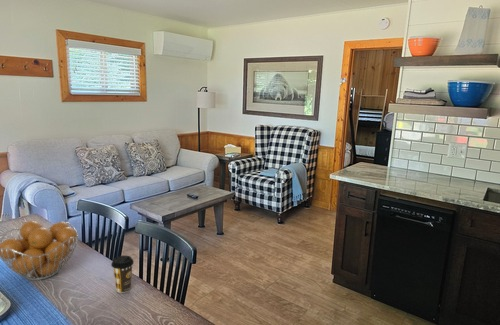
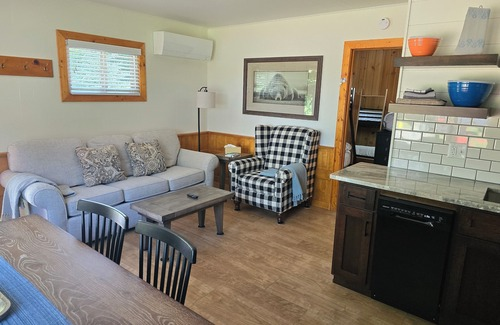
- coffee cup (123, 274)
- fruit basket (40, 248)
